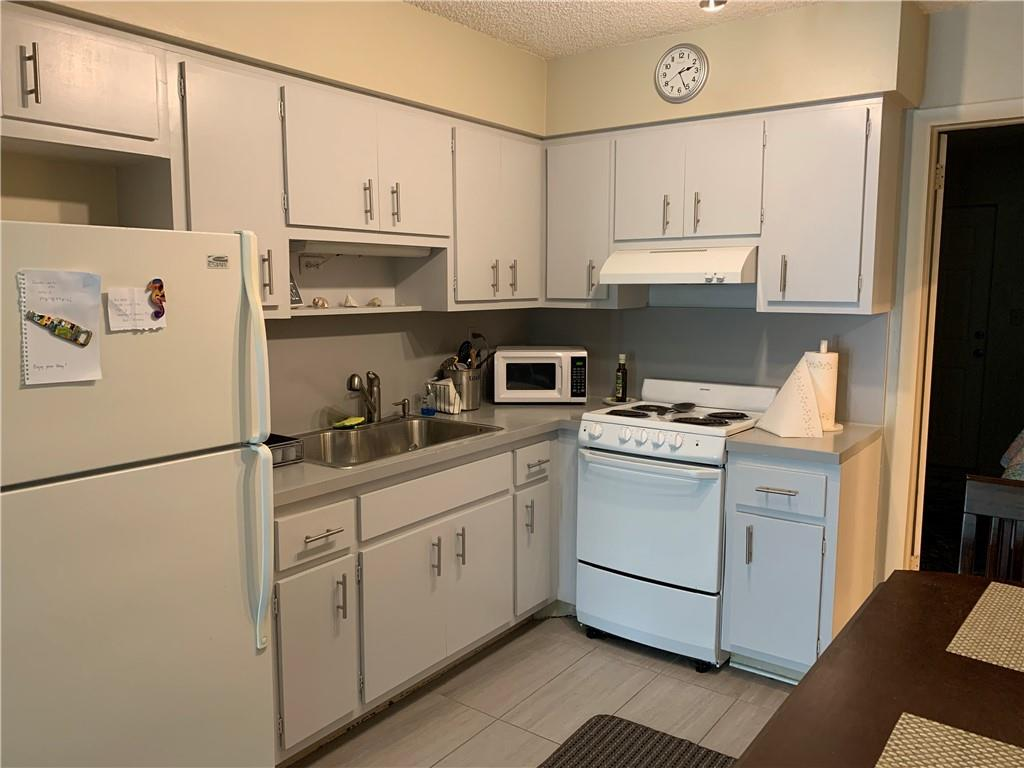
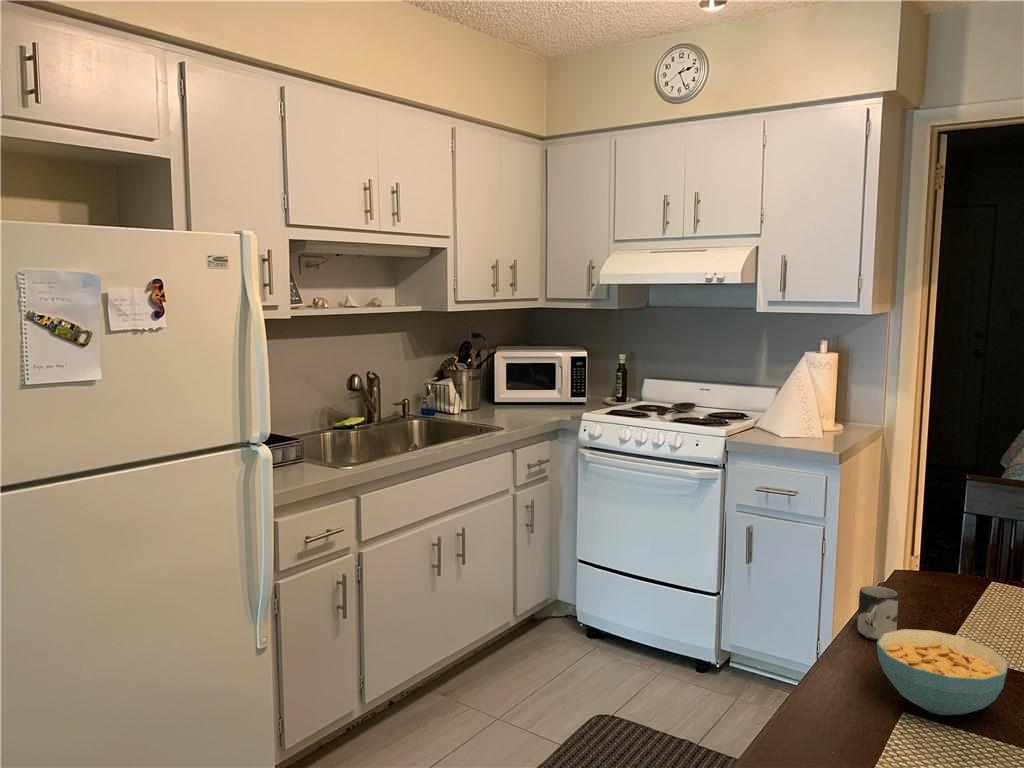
+ cereal bowl (939, 679)
+ cup (875, 614)
